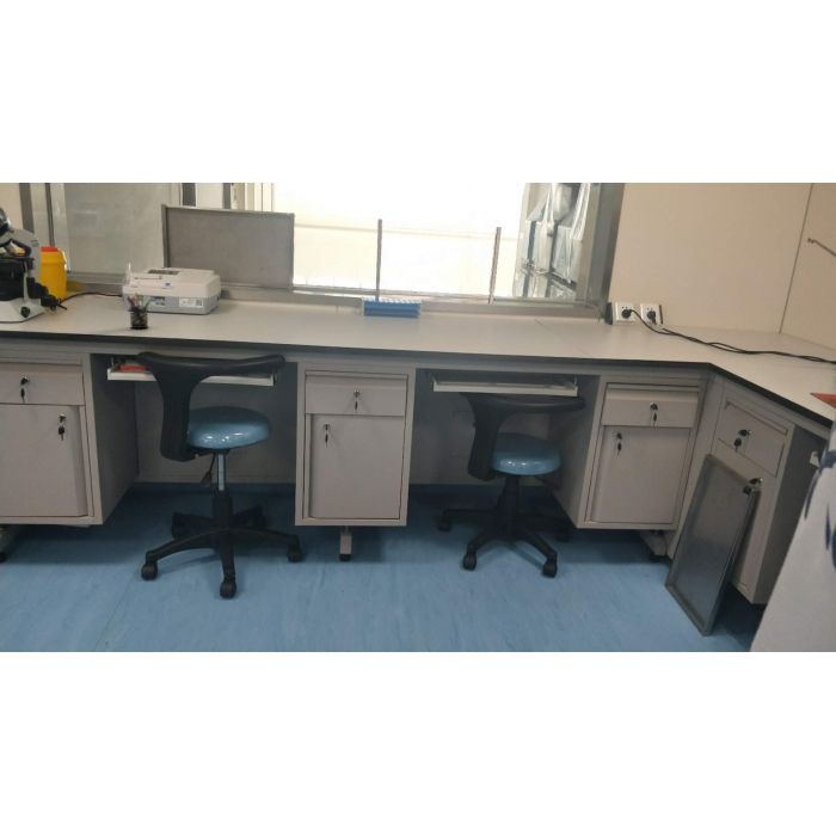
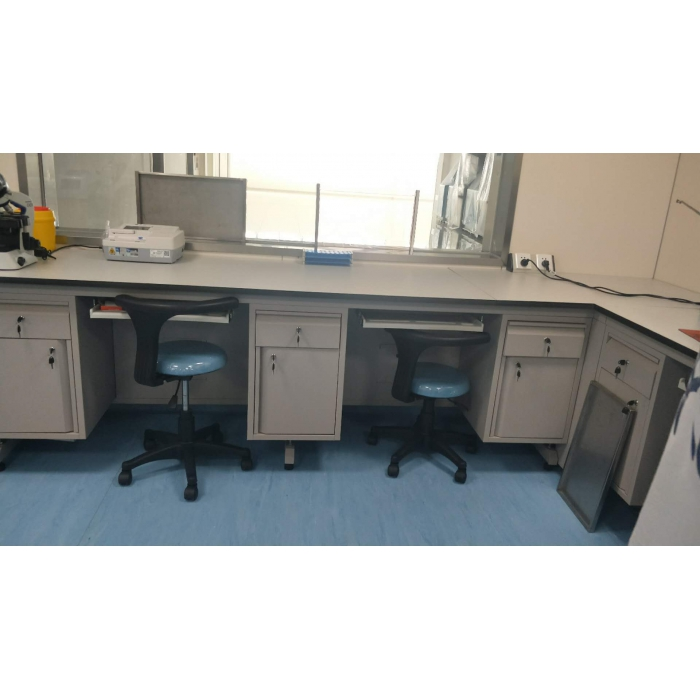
- pen holder (140, 309)
